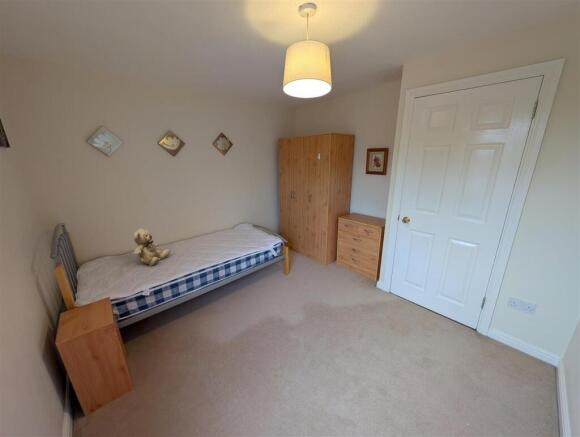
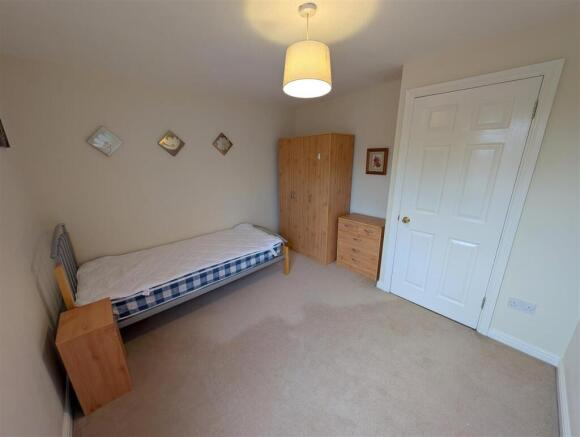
- teddy bear (152, 245)
